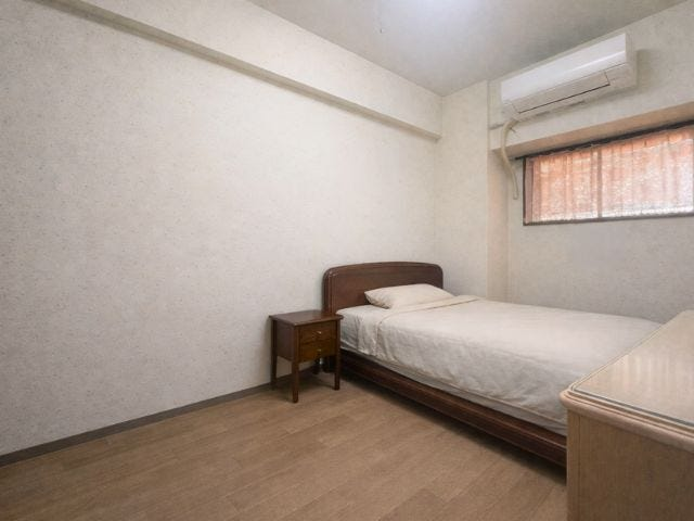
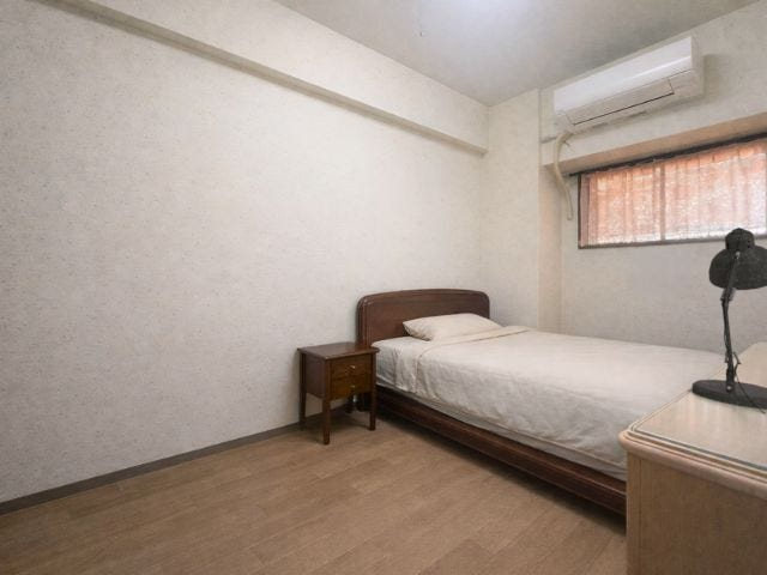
+ desk lamp (727, 310)
